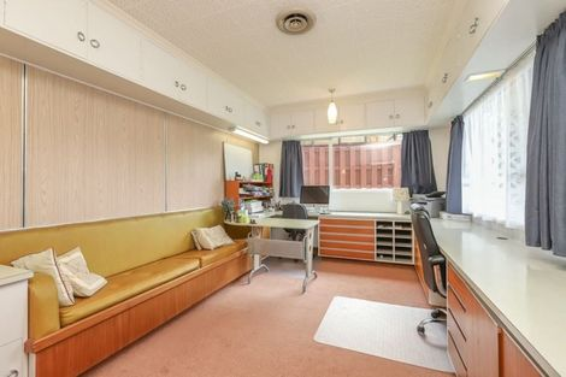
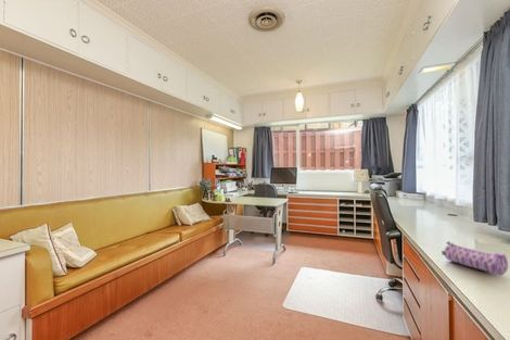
+ pencil case (473, 256)
